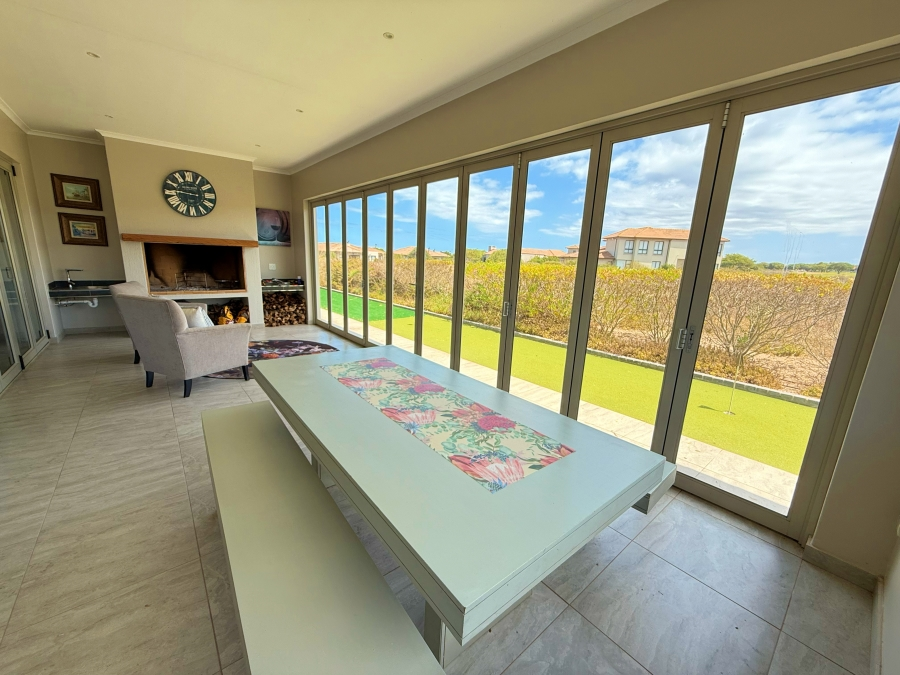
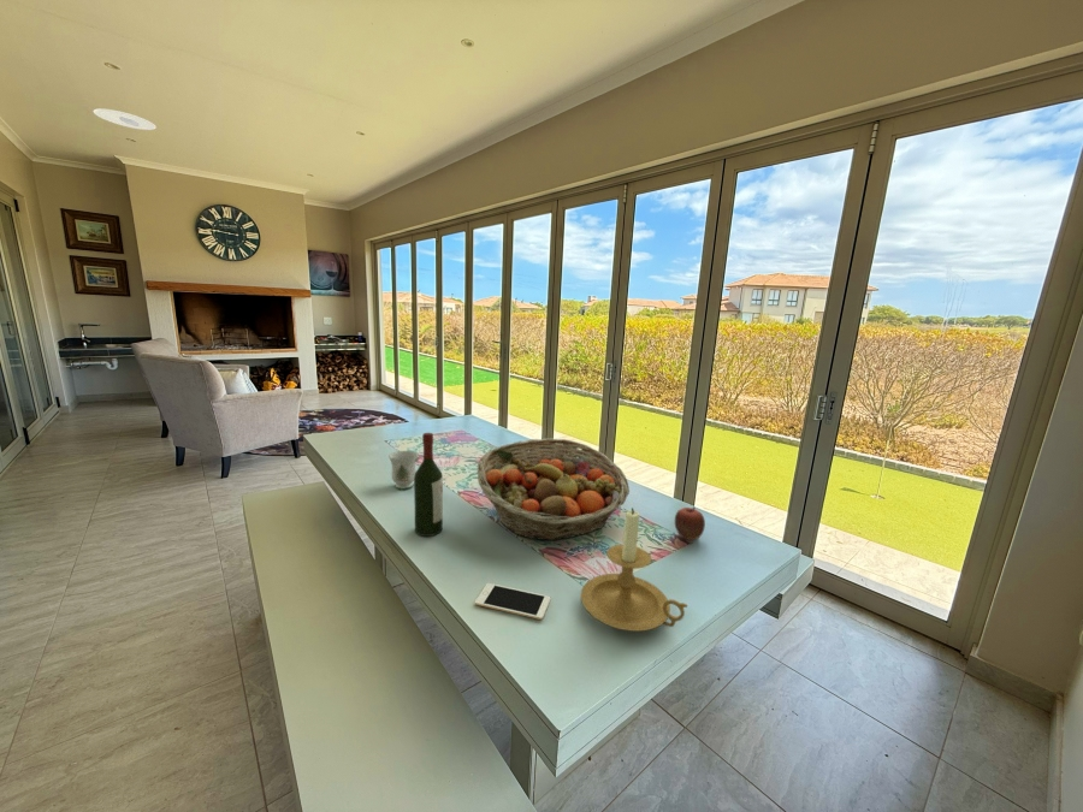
+ mug (409, 470)
+ apple (690, 522)
+ fruit basket (552, 485)
+ recessed light (125, 117)
+ wine bottle (428, 482)
+ cell phone (513, 600)
+ candle holder (628, 559)
